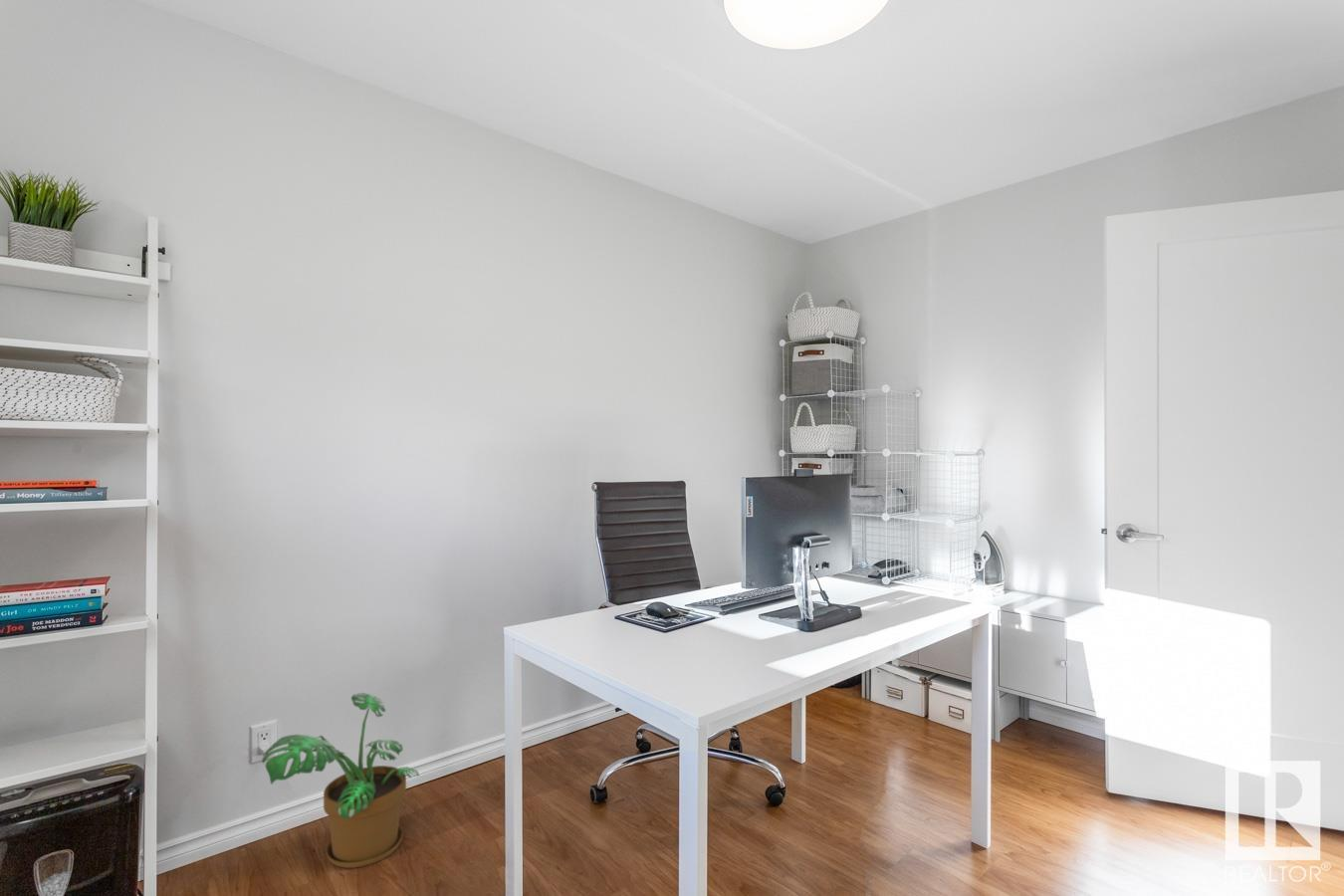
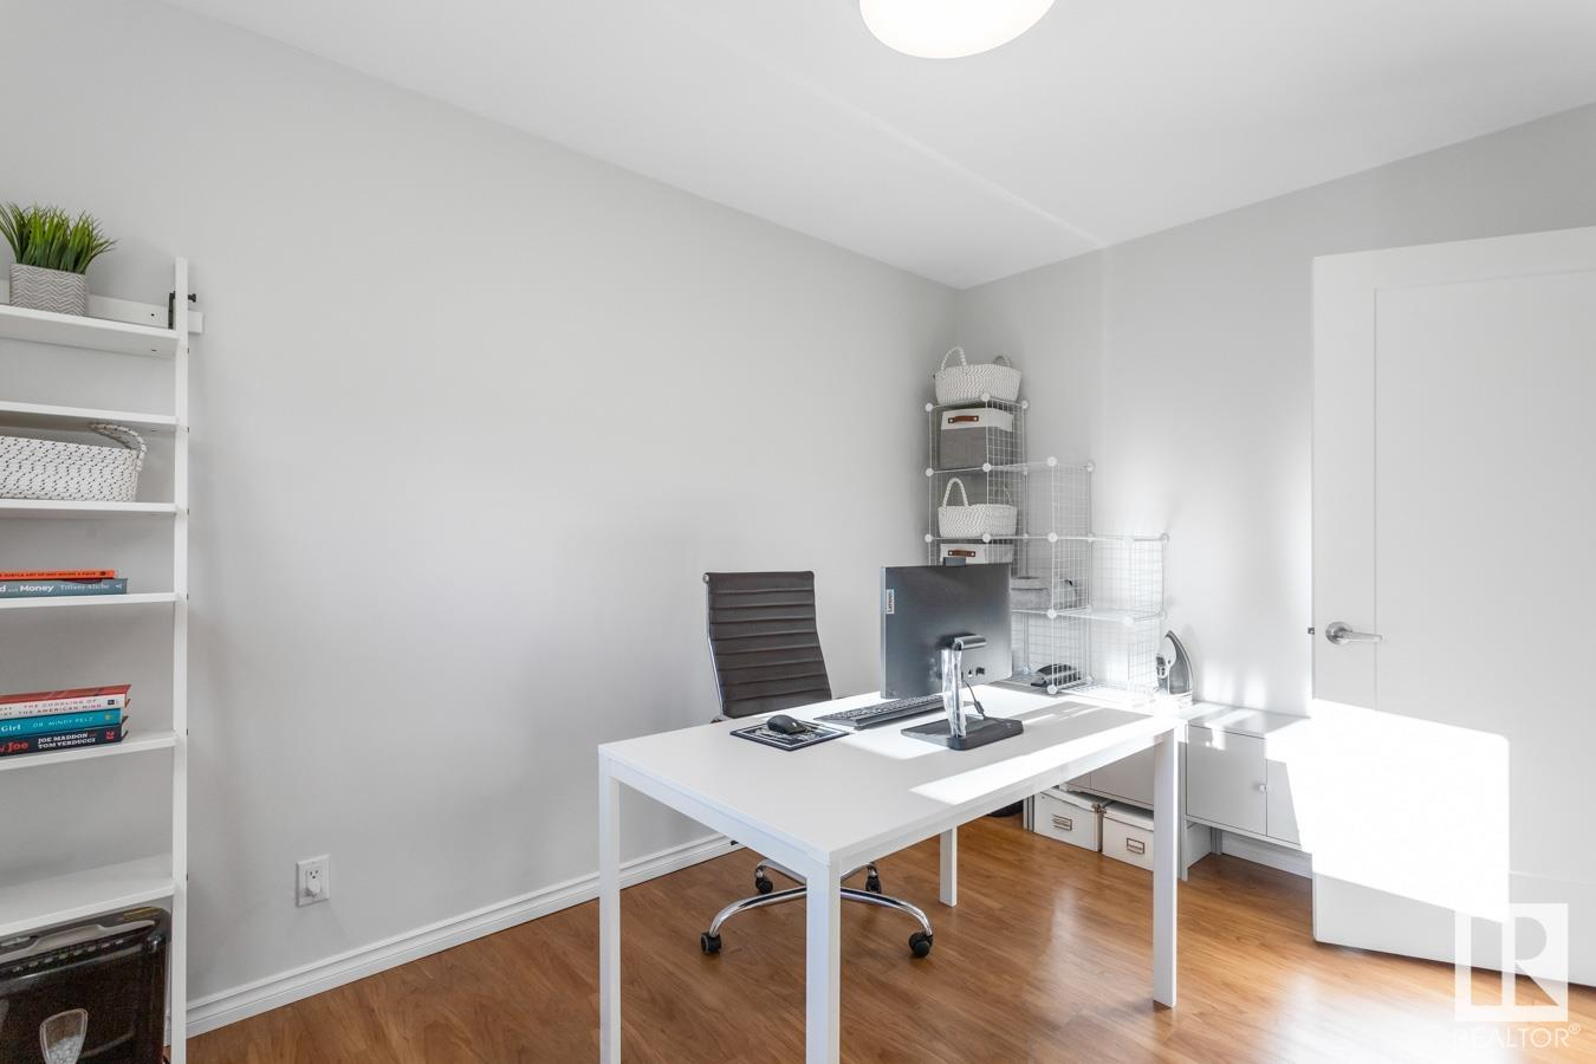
- potted plant (338, 783)
